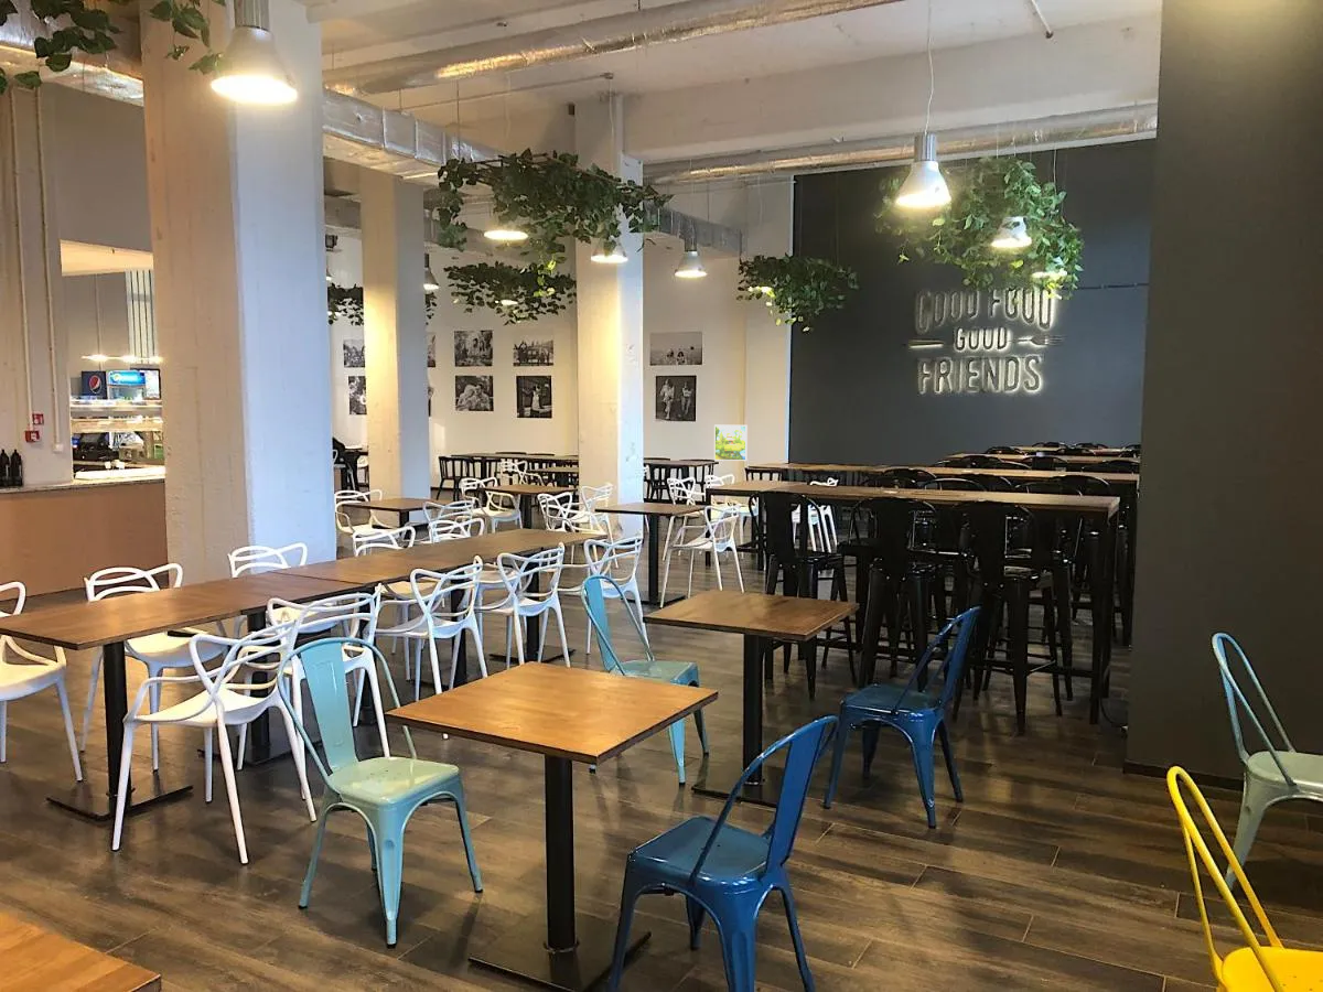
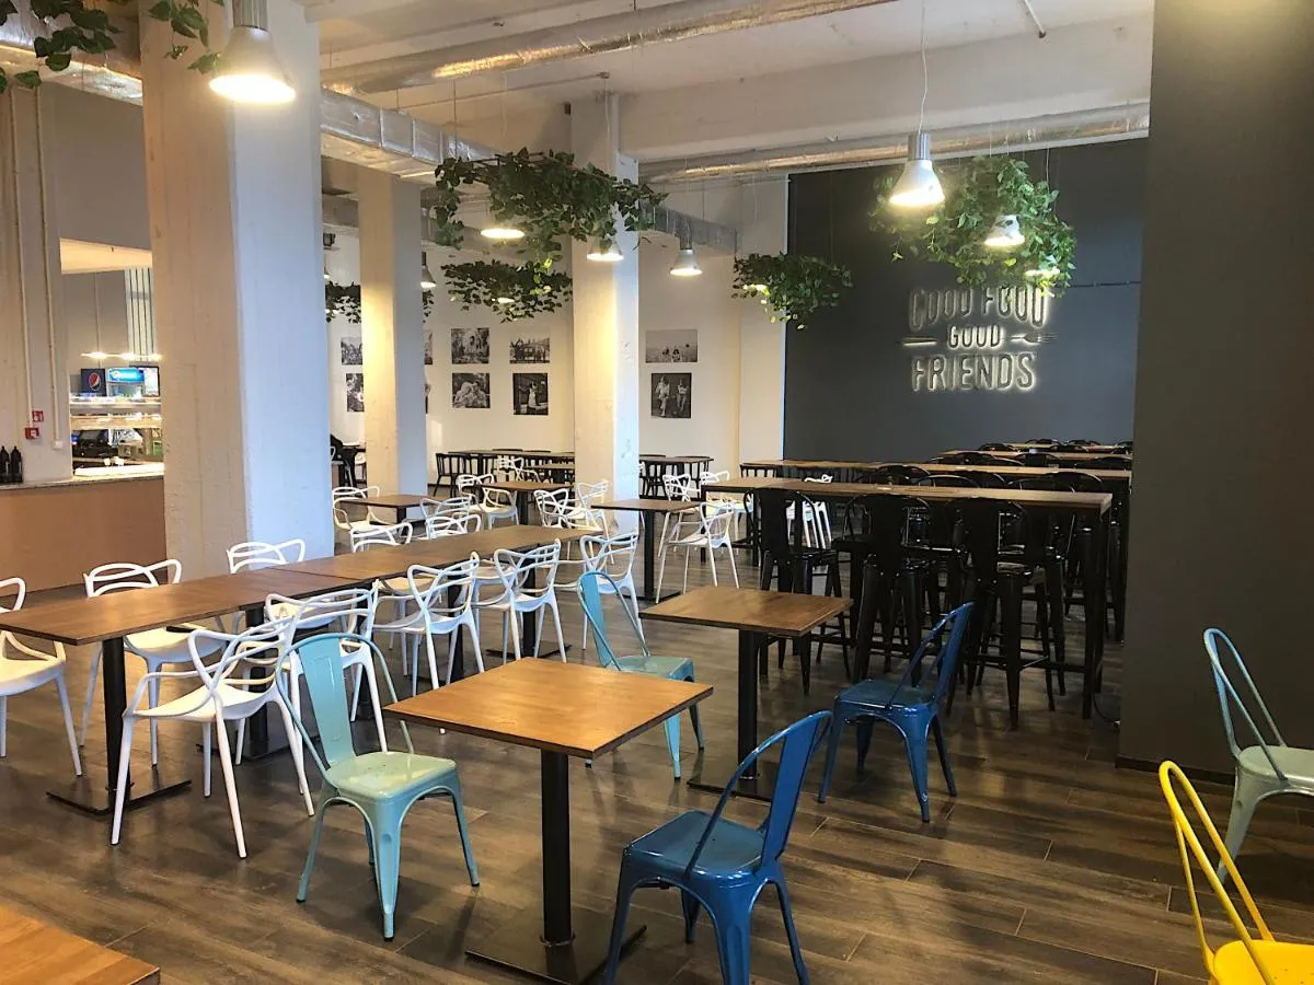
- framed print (730, 442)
